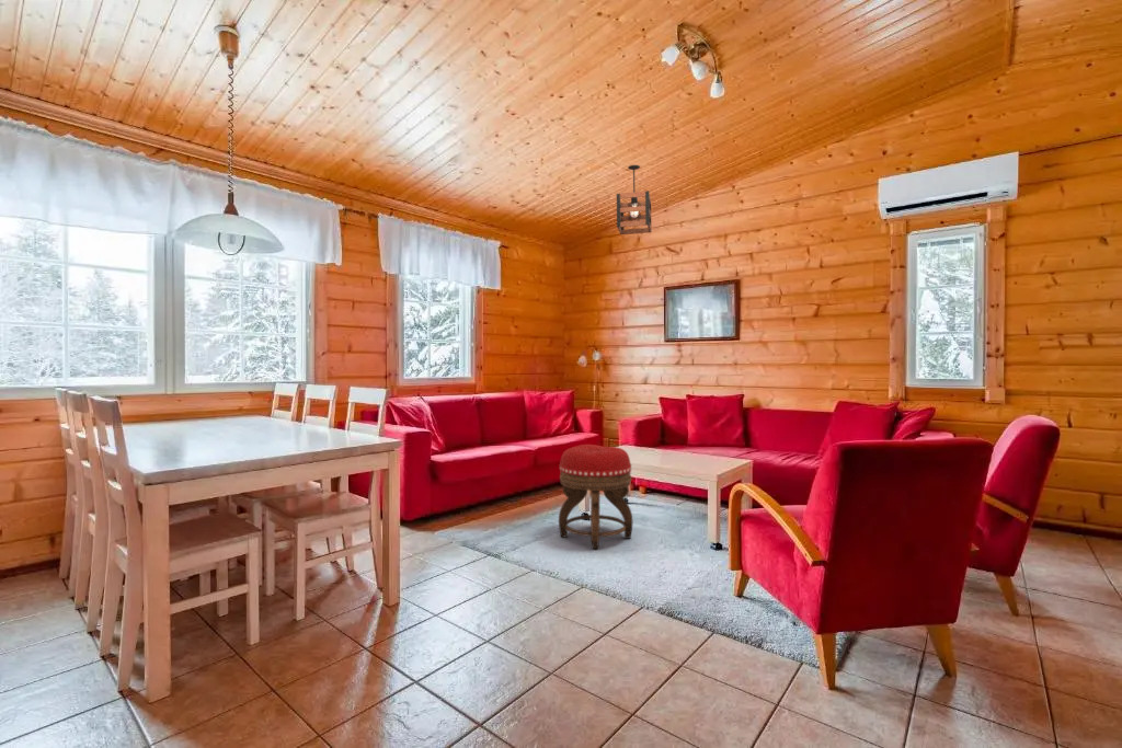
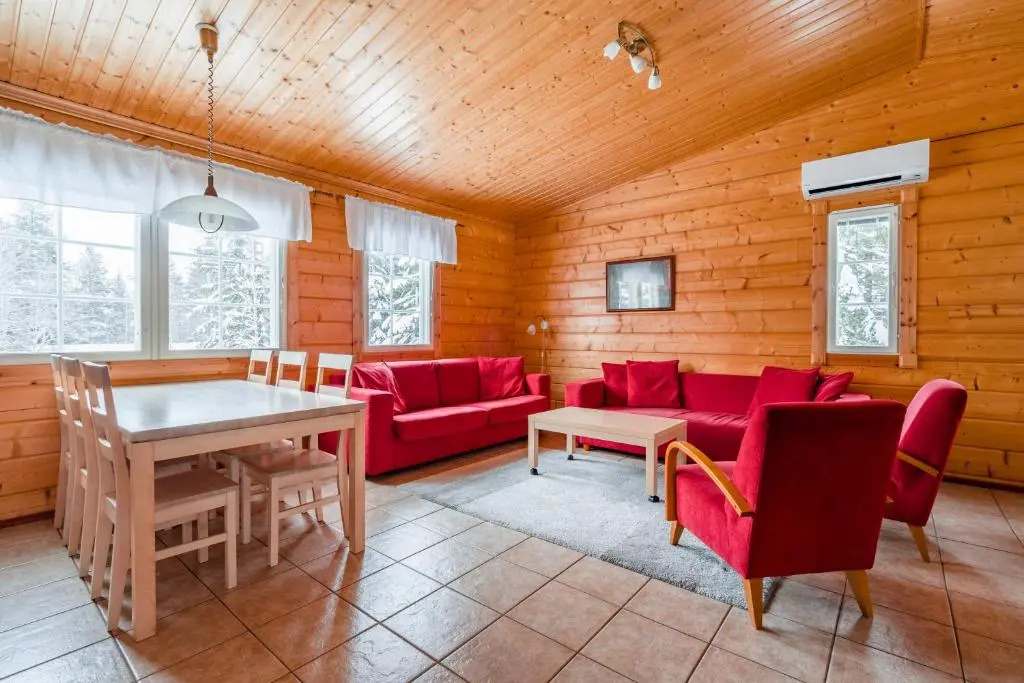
- pendant light (633, 198)
- footstool (595, 492)
